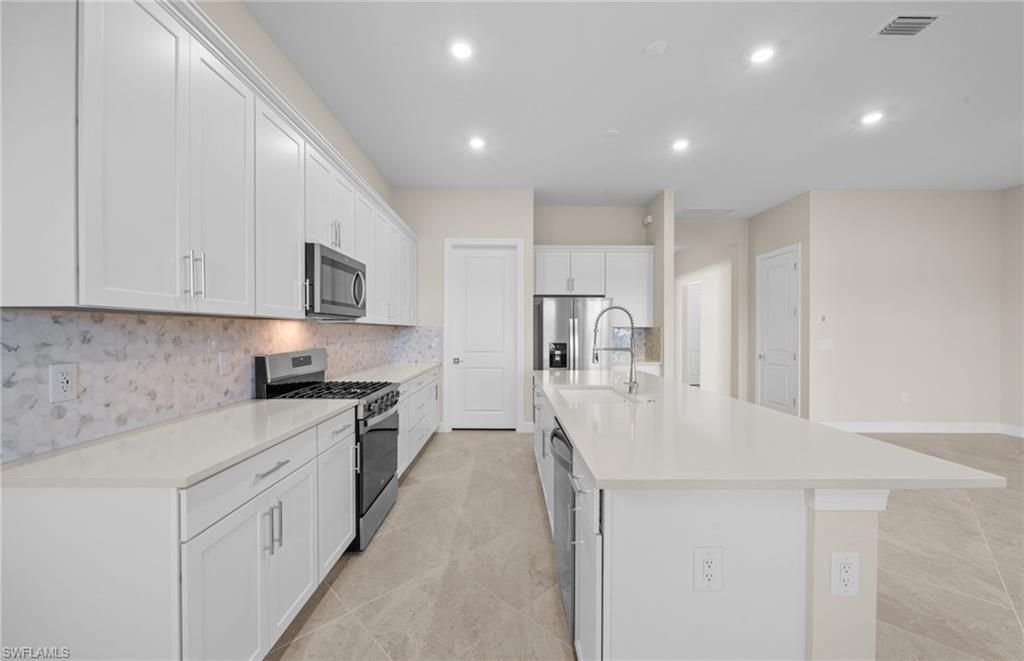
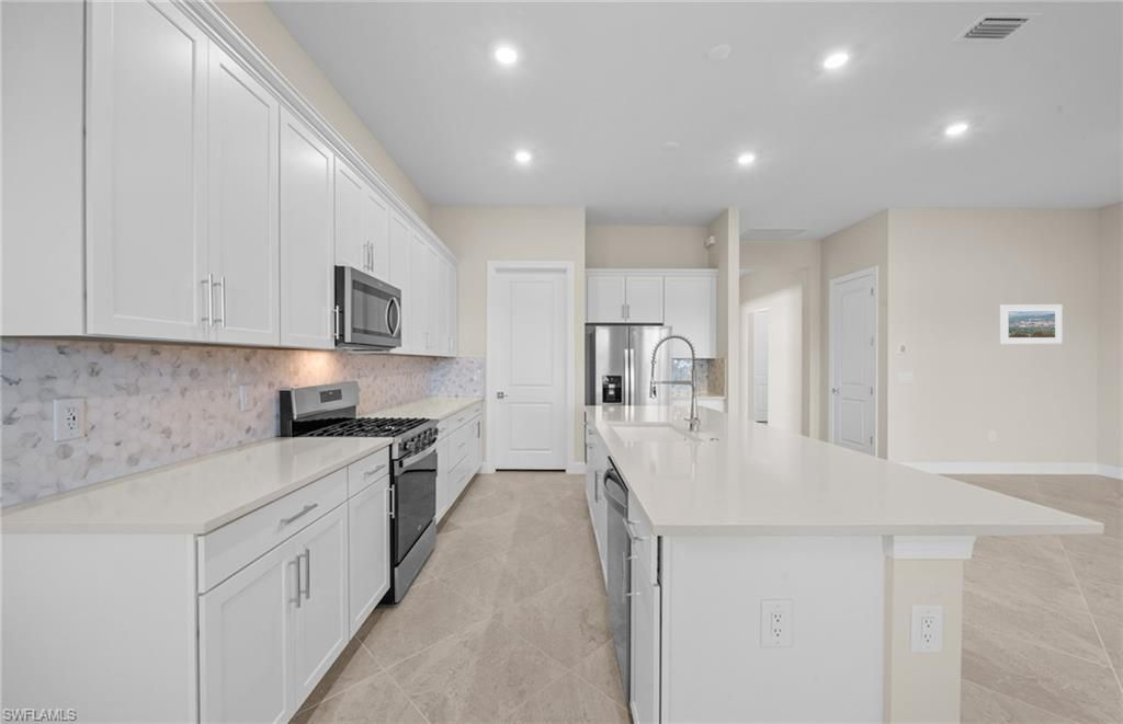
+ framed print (1031, 324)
